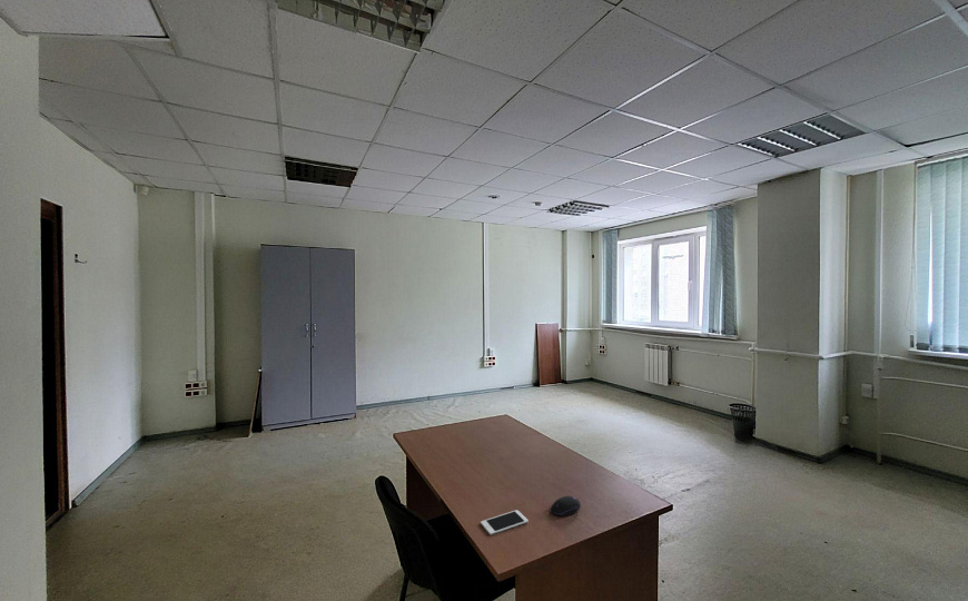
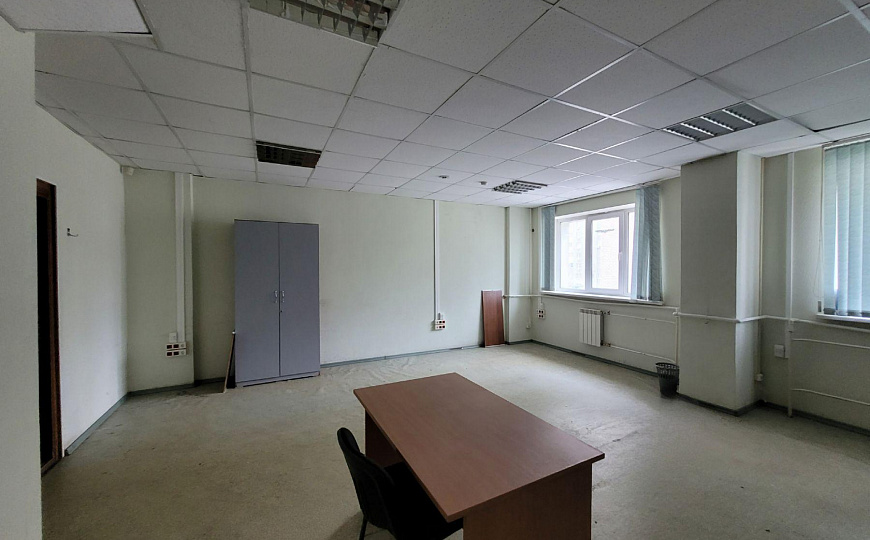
- computer mouse (565, 504)
- cell phone (504, 521)
